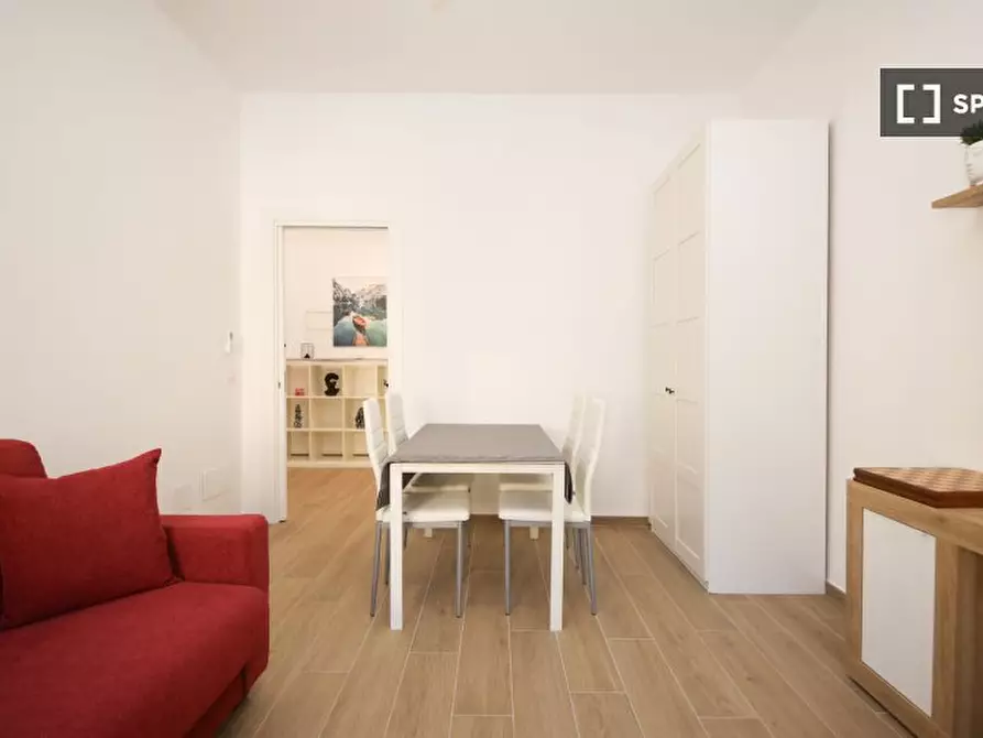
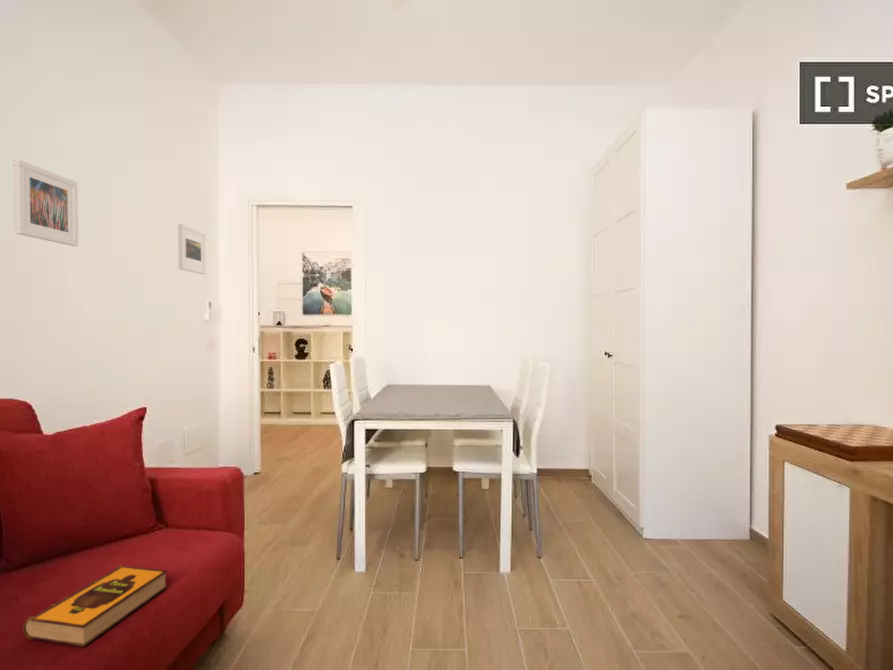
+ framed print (192, 250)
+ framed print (48, 206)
+ hardback book (101, 601)
